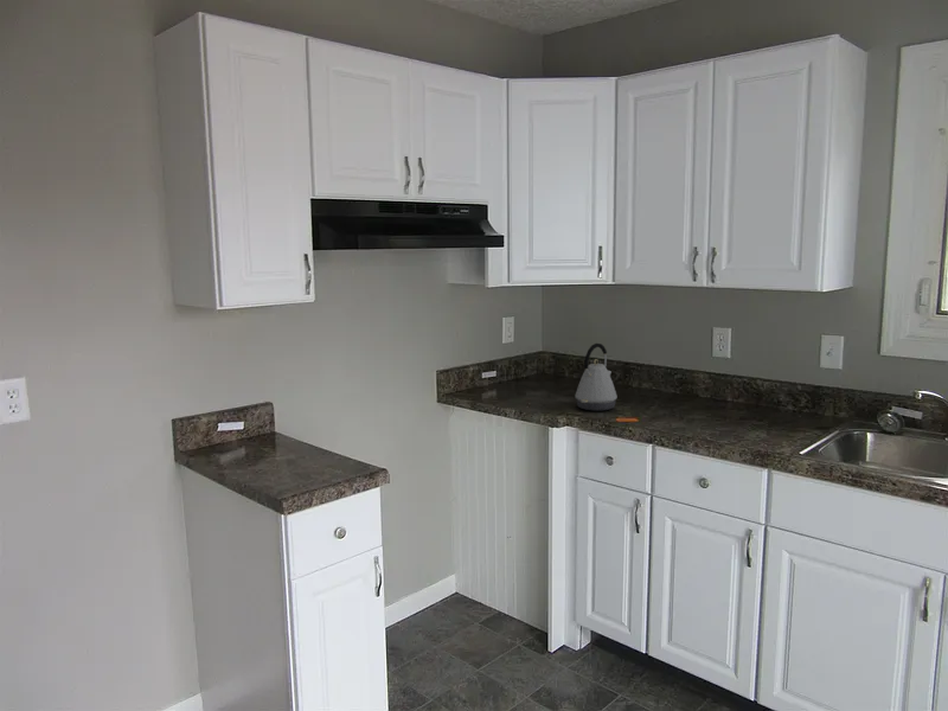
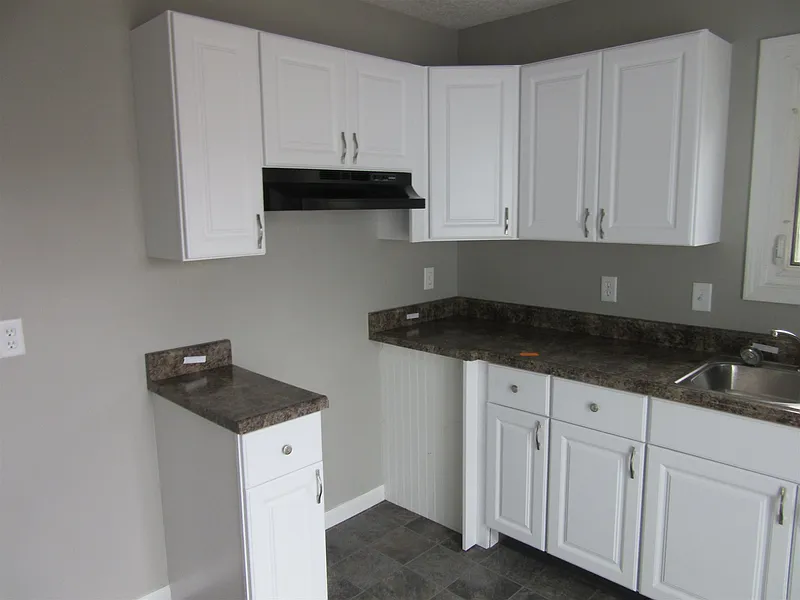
- kettle (596, 374)
